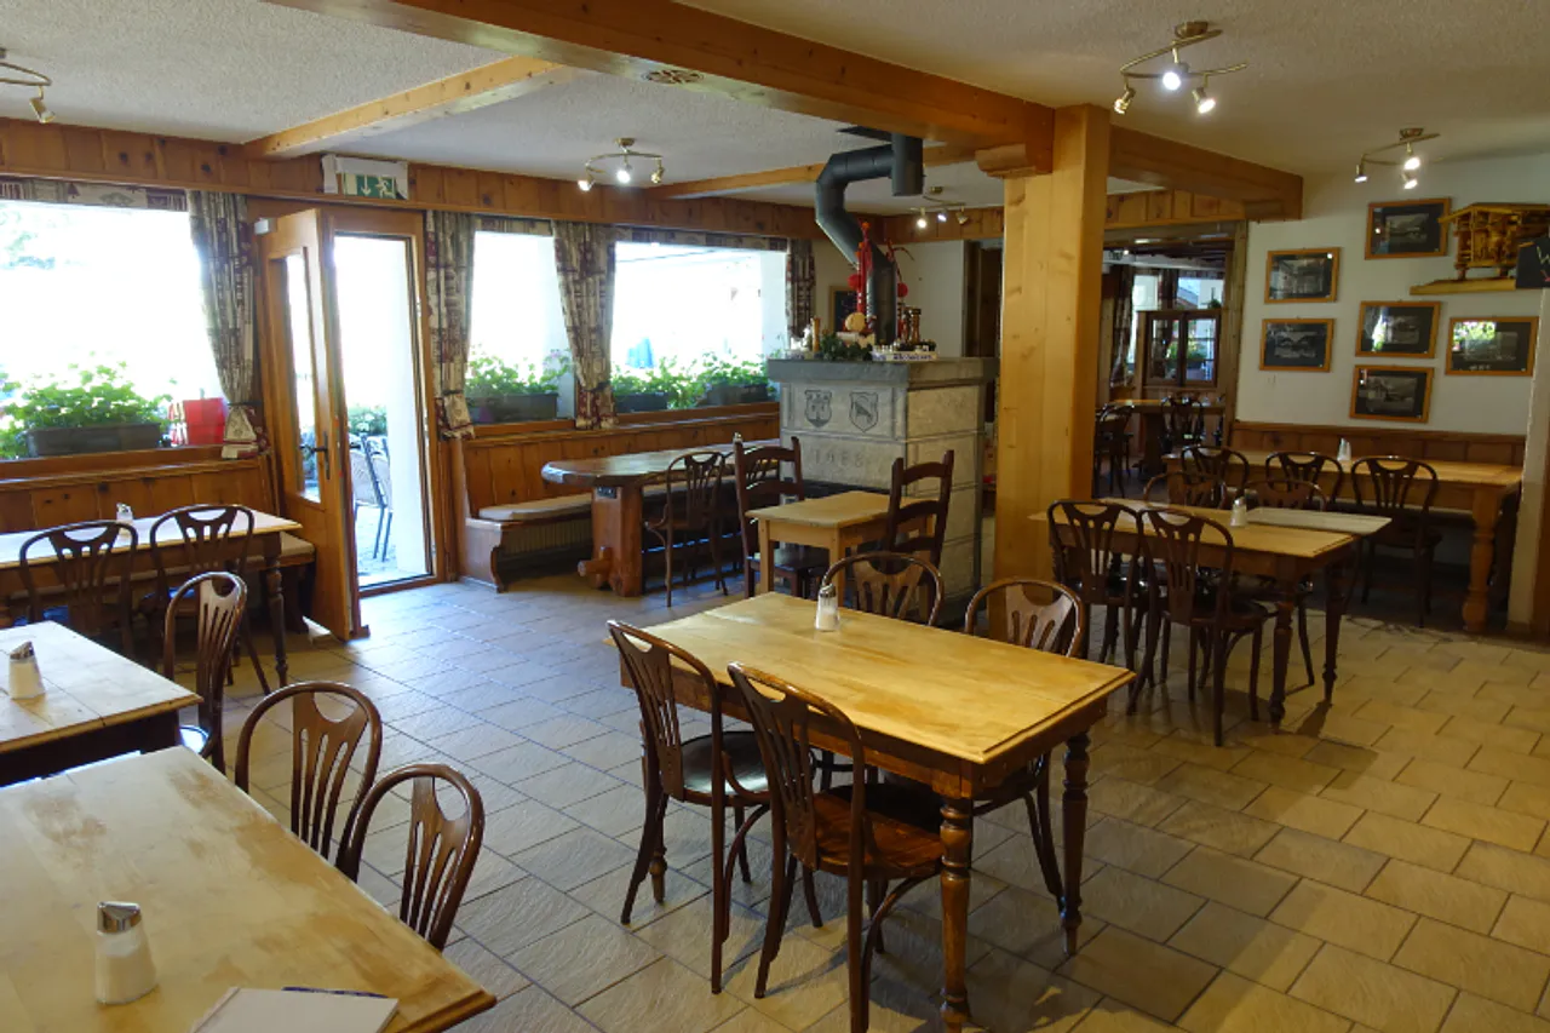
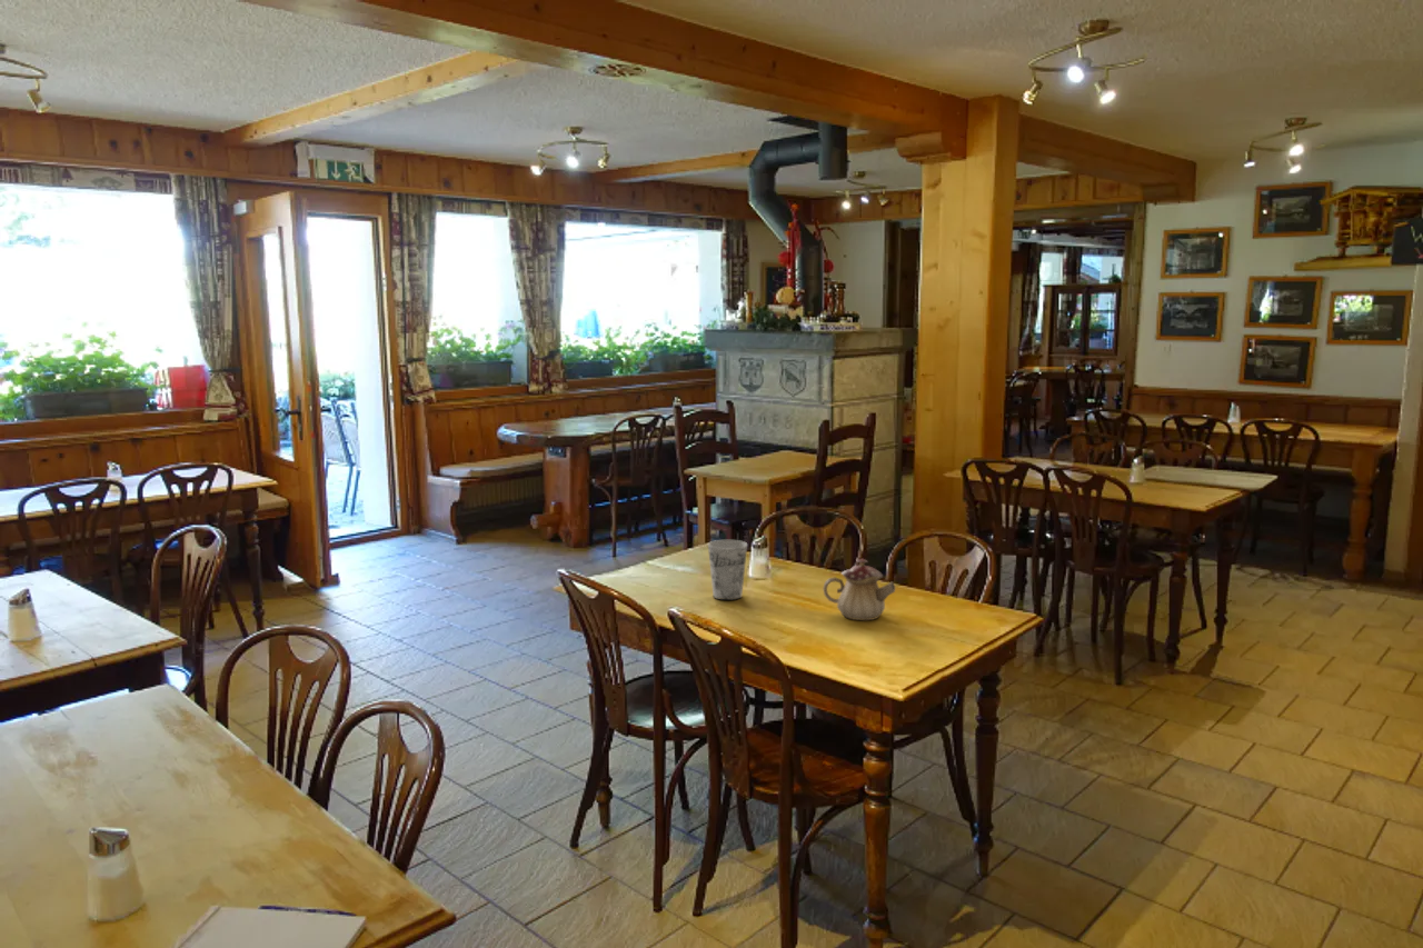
+ teapot (858, 586)
+ cup (727, 570)
